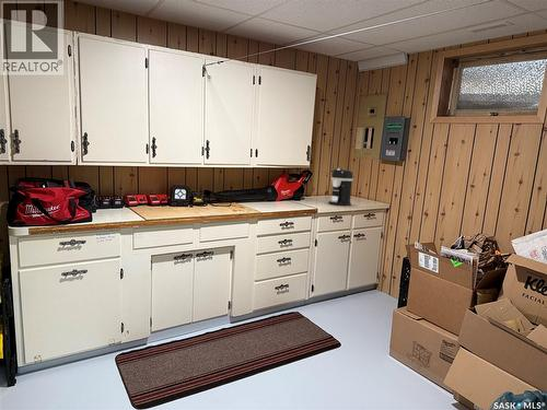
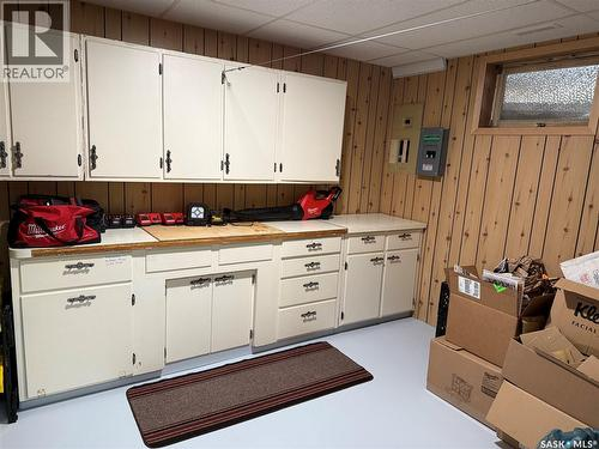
- coffee maker (341, 186)
